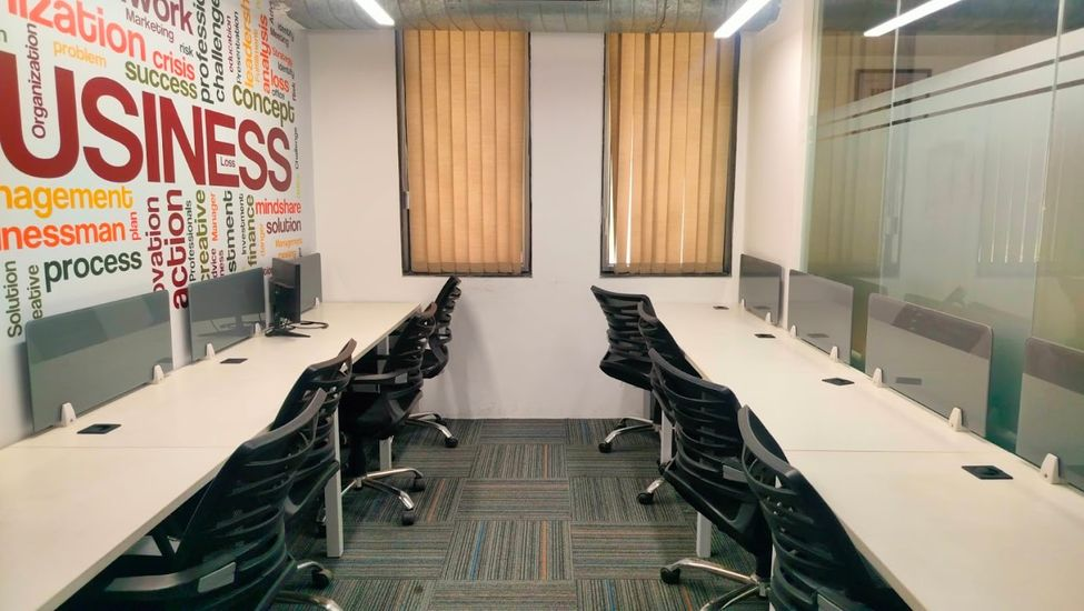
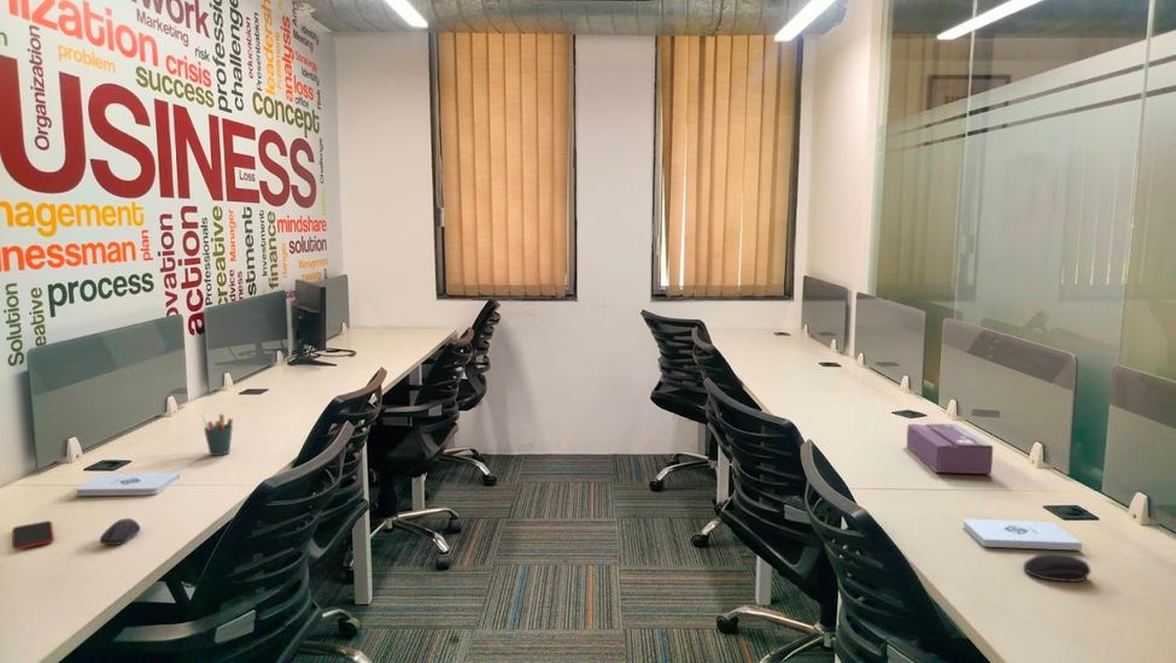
+ pen holder (218, 433)
+ notepad (128, 483)
+ smartphone (33, 534)
+ tissue box (947, 446)
+ computer mouse (1057, 564)
+ computer mouse (119, 529)
+ notepad (1018, 533)
